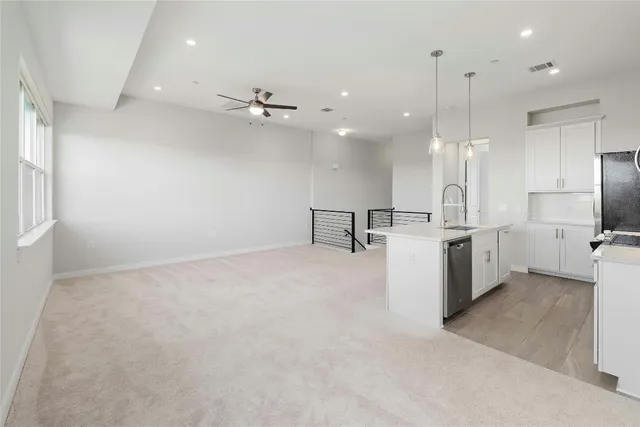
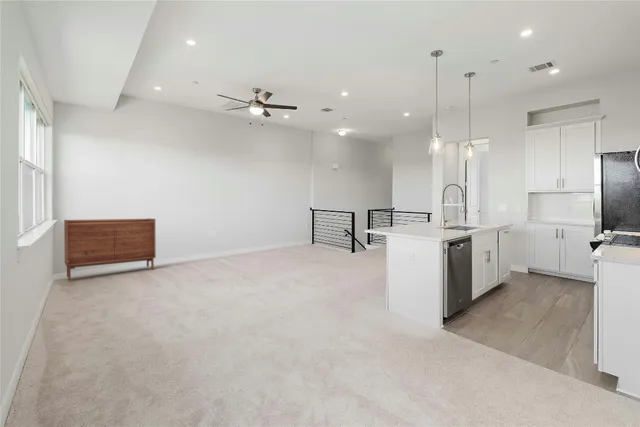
+ sideboard (112, 246)
